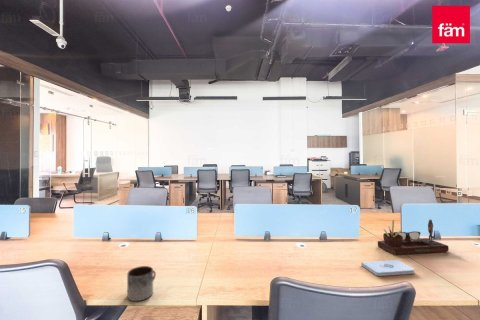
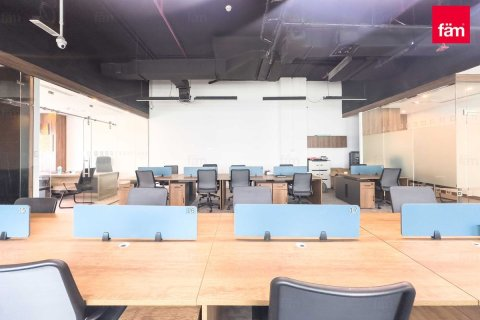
- mug (142, 281)
- notepad (387, 267)
- desk organizer (409, 234)
